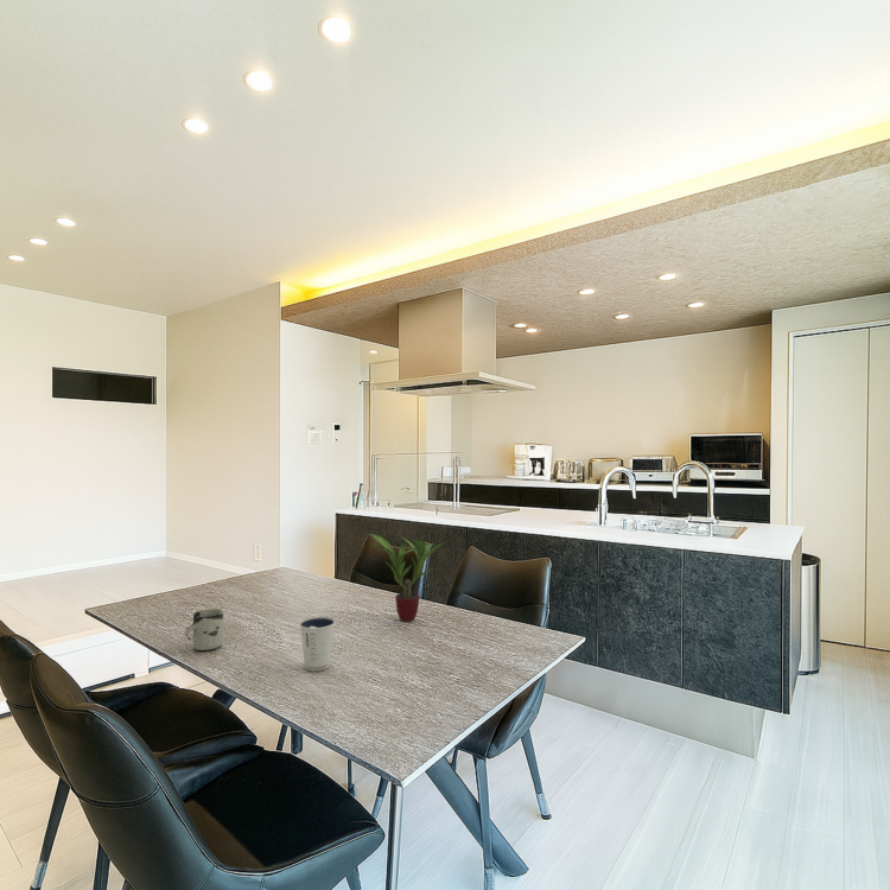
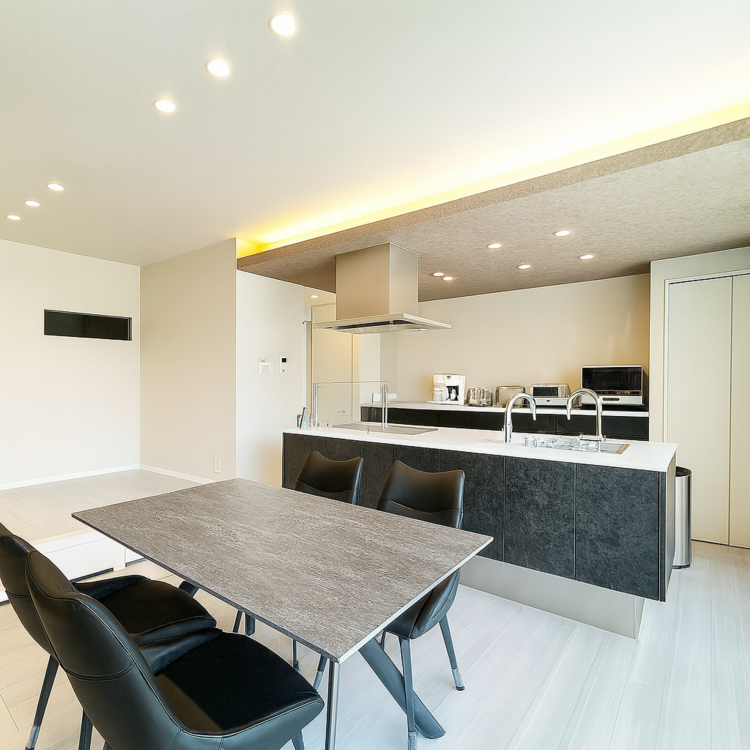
- cup (203, 630)
- potted plant (401, 574)
- dixie cup (317, 644)
